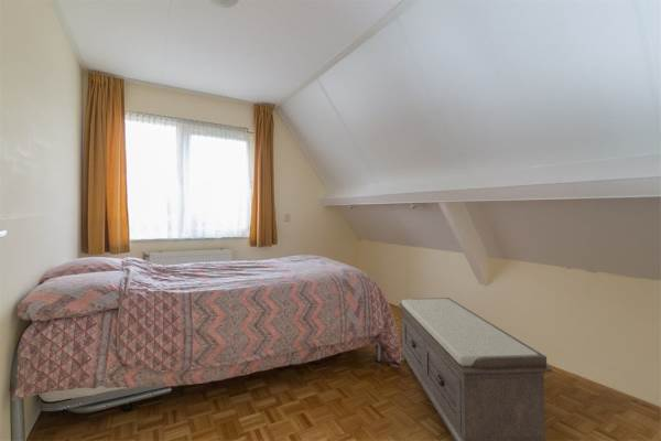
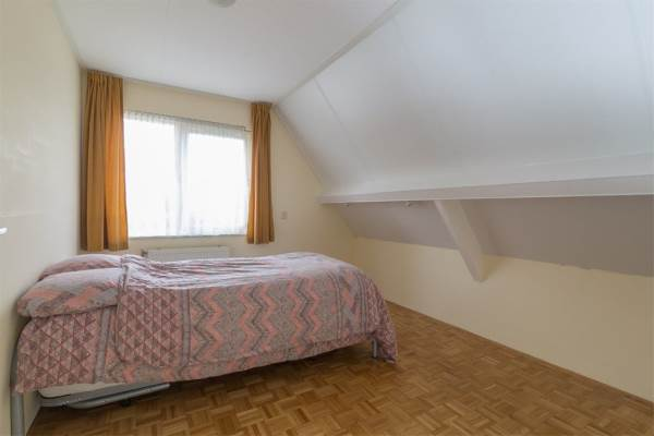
- bench (454, 359)
